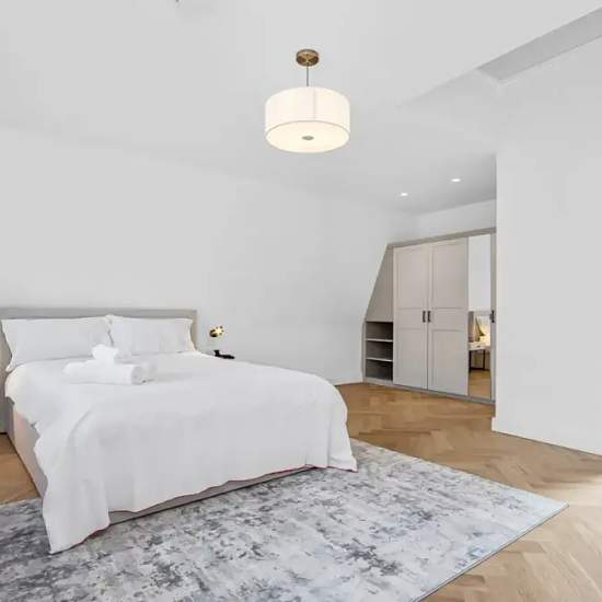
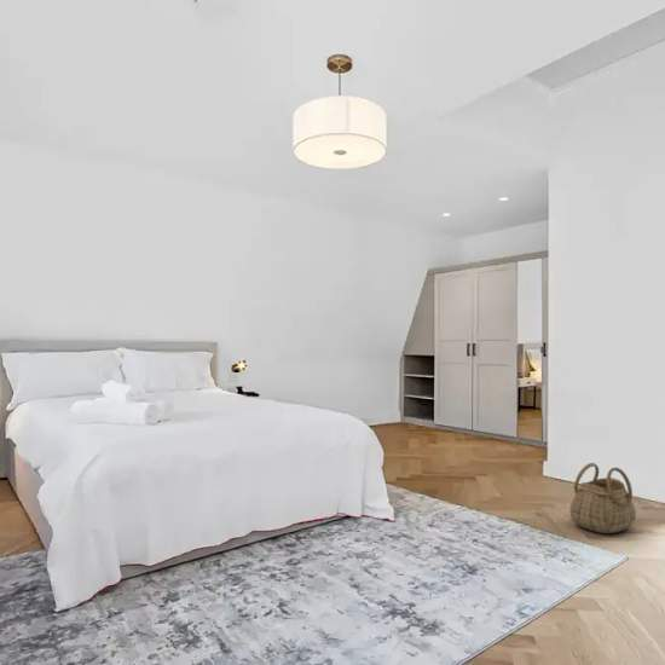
+ basket (602, 496)
